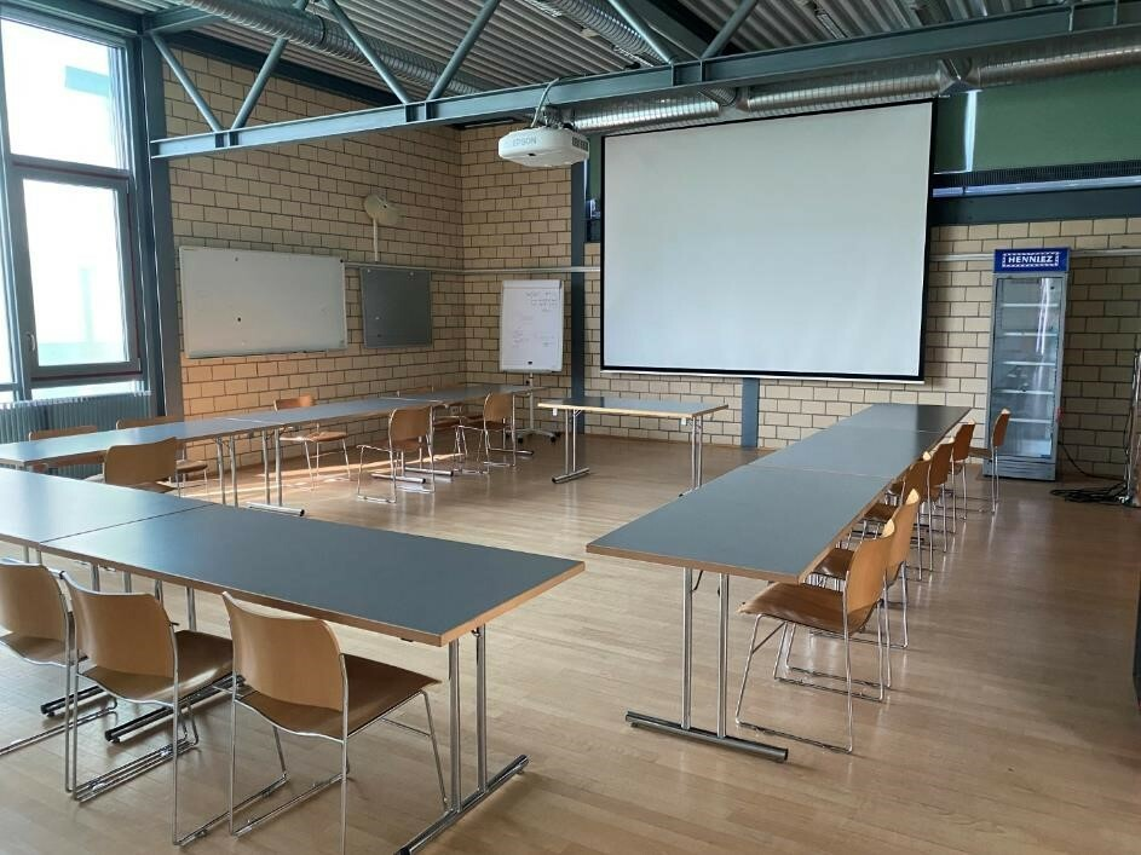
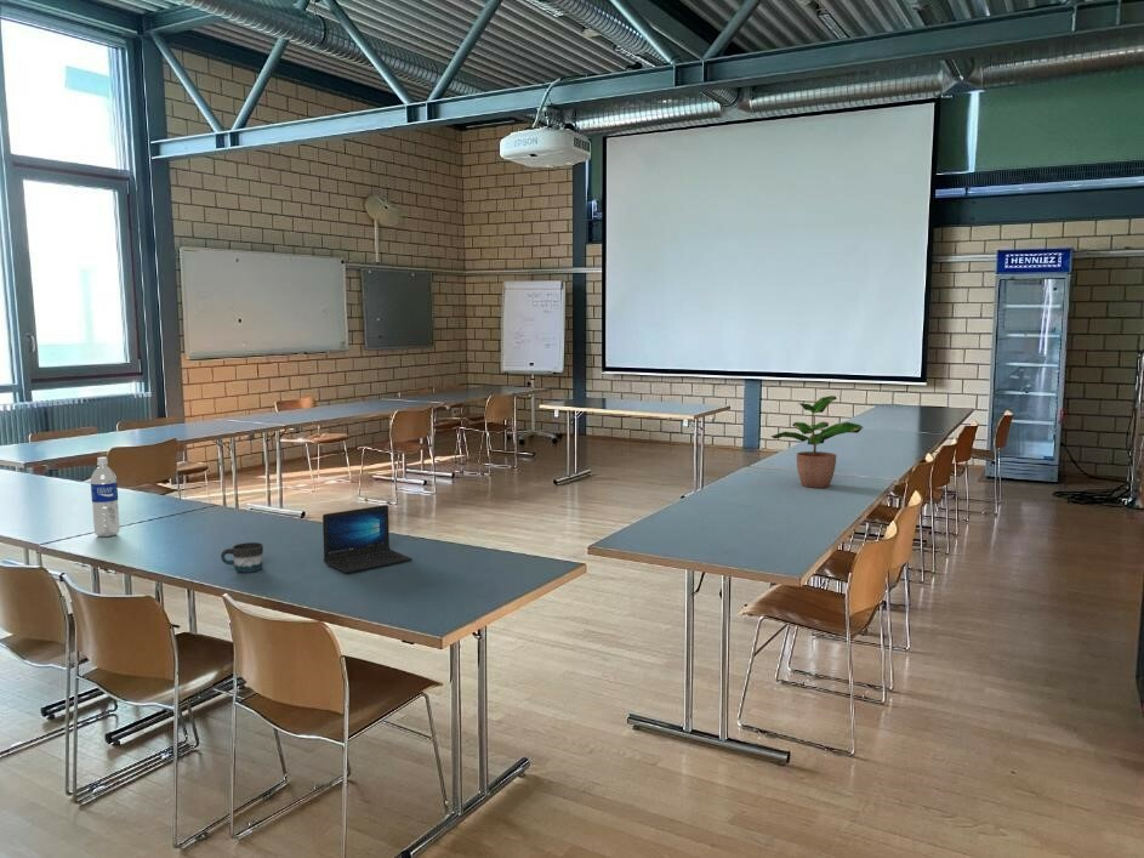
+ water bottle (104, 496)
+ mug (245, 558)
+ laptop (366, 536)
+ potted plant (815, 442)
